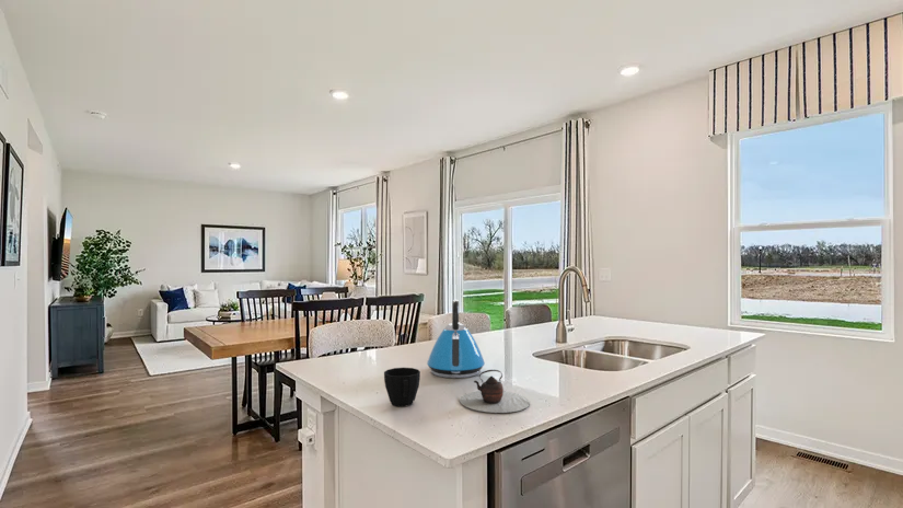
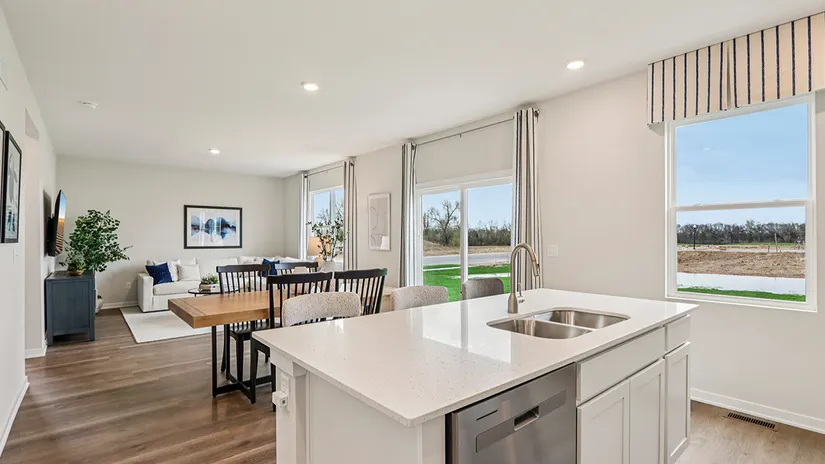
- cup (401, 388)
- teapot (494, 384)
- kettle (455, 335)
